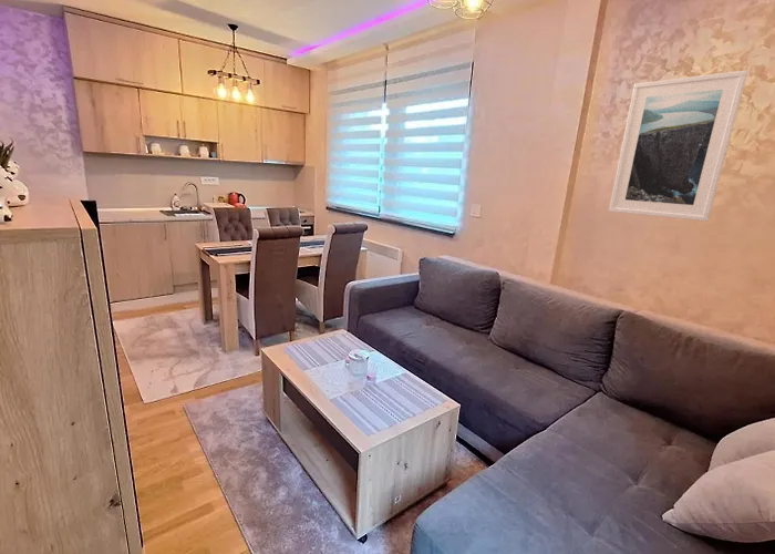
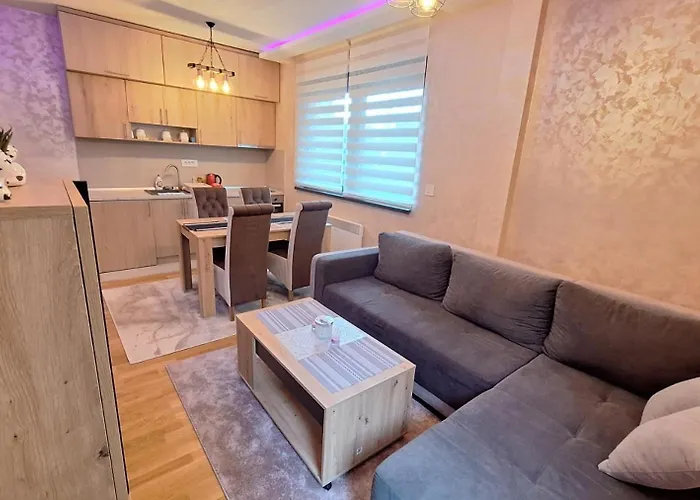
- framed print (669, 150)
